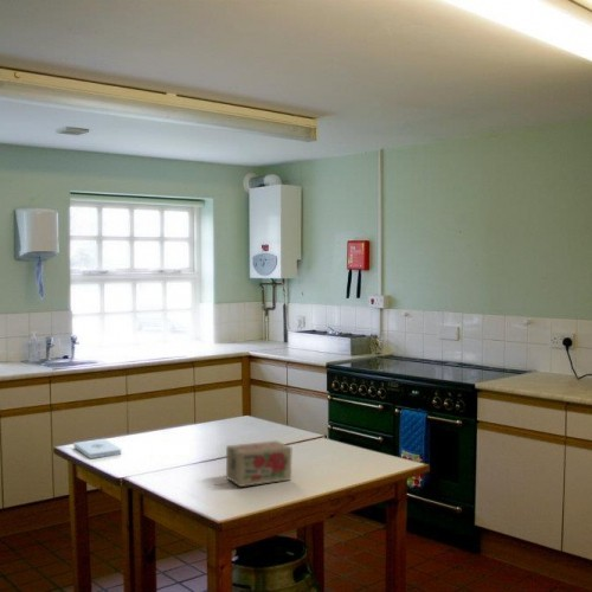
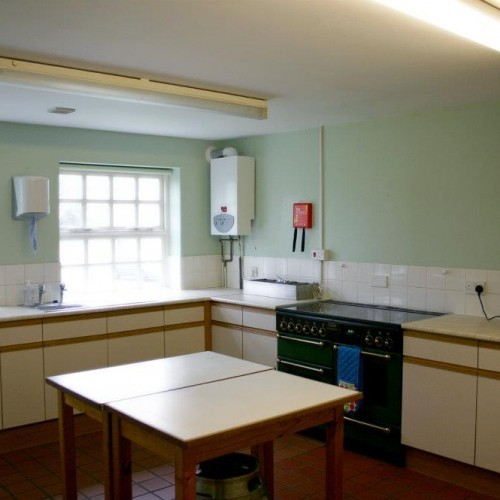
- notepad (97, 448)
- tea box (258, 462)
